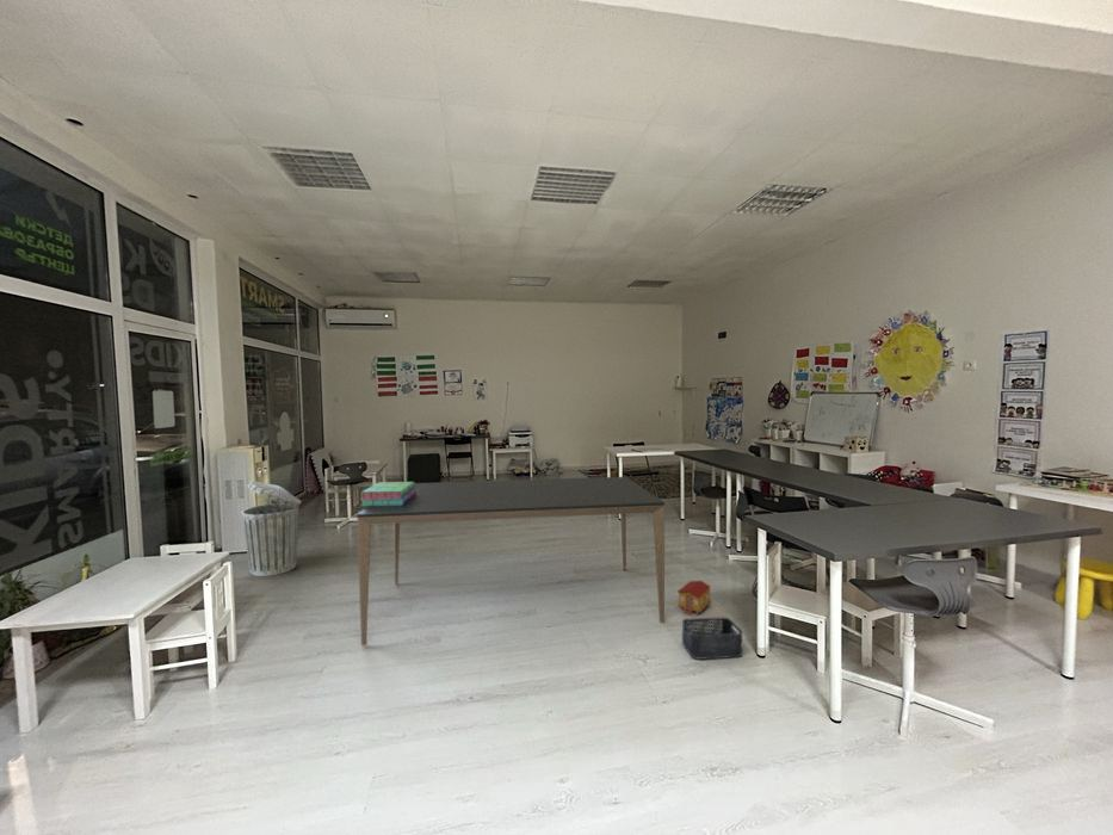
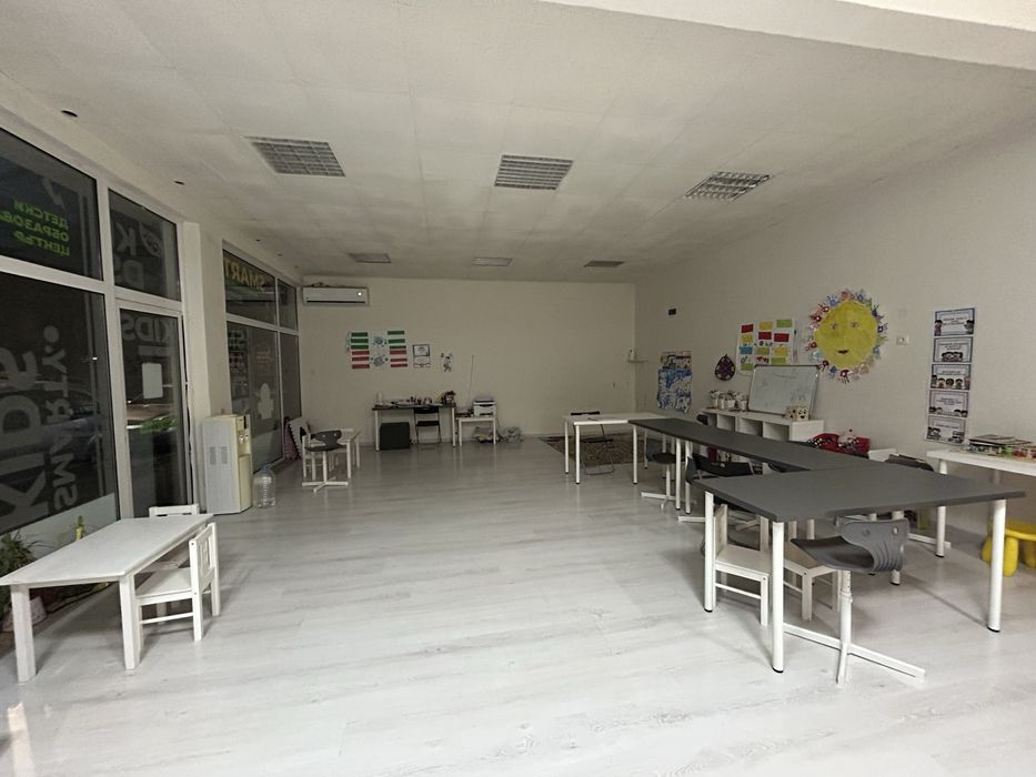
- trash can (272, 524)
- stack of books (389, 493)
- toy house (693, 596)
- dining table (514, 518)
- storage bin (711, 637)
